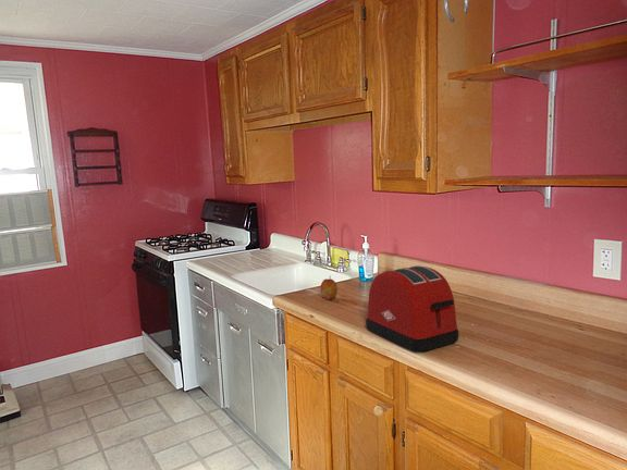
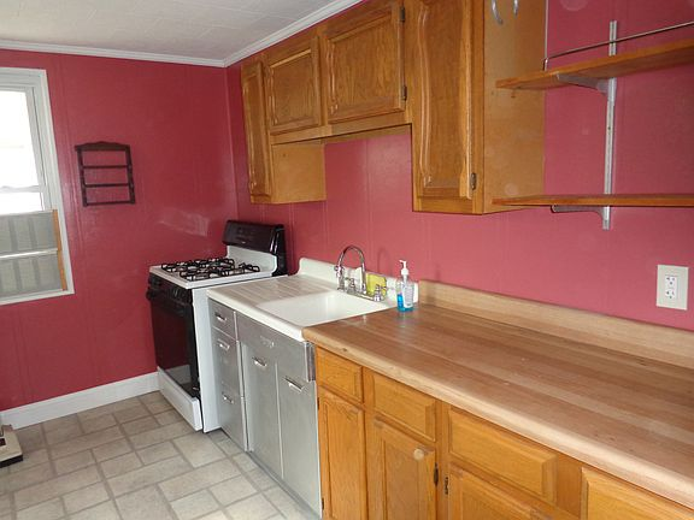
- apple (329, 287)
- toaster (411, 302)
